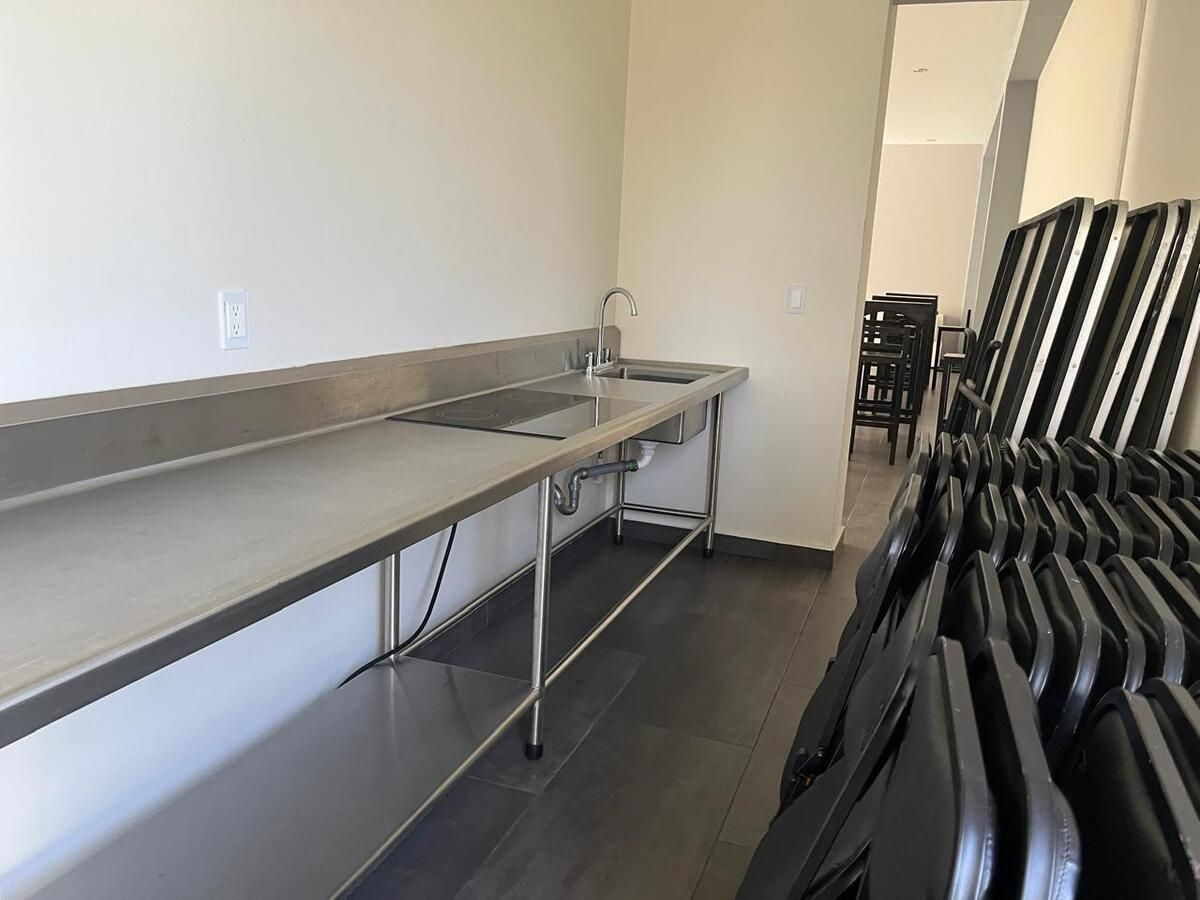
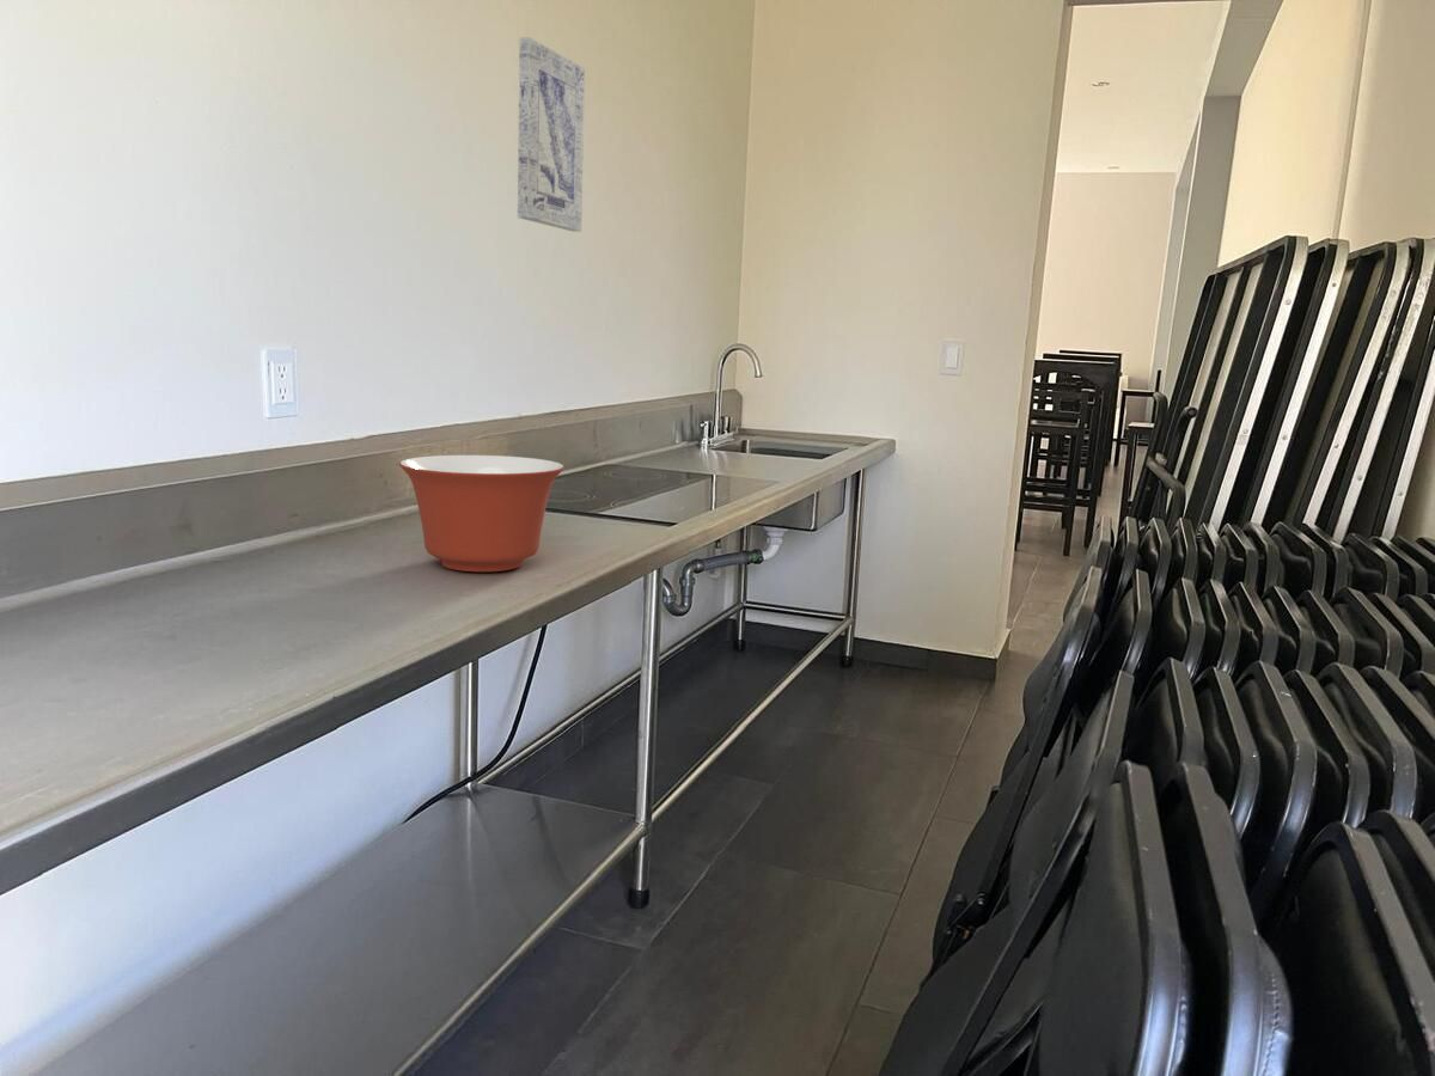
+ wall art (551, 140)
+ mixing bowl (482, 513)
